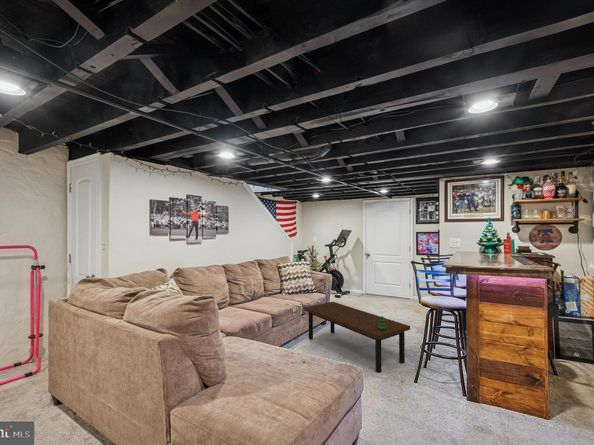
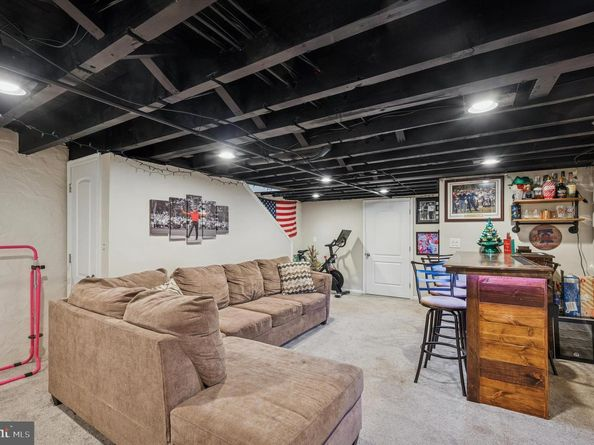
- coffee table (355, 326)
